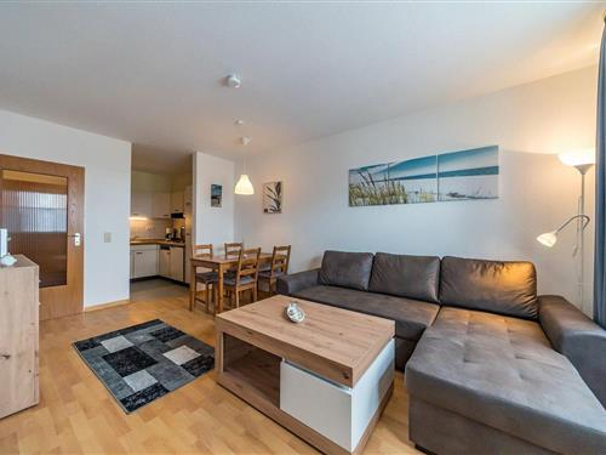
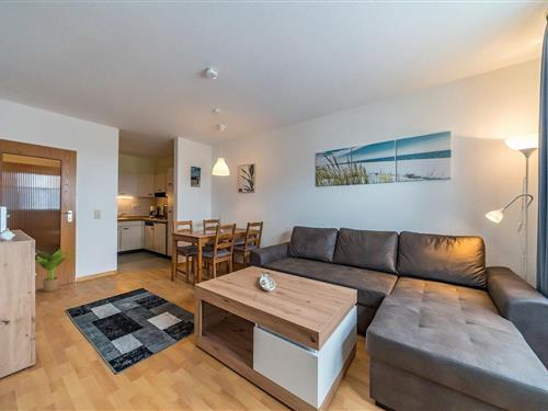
+ potted plant (53, 267)
